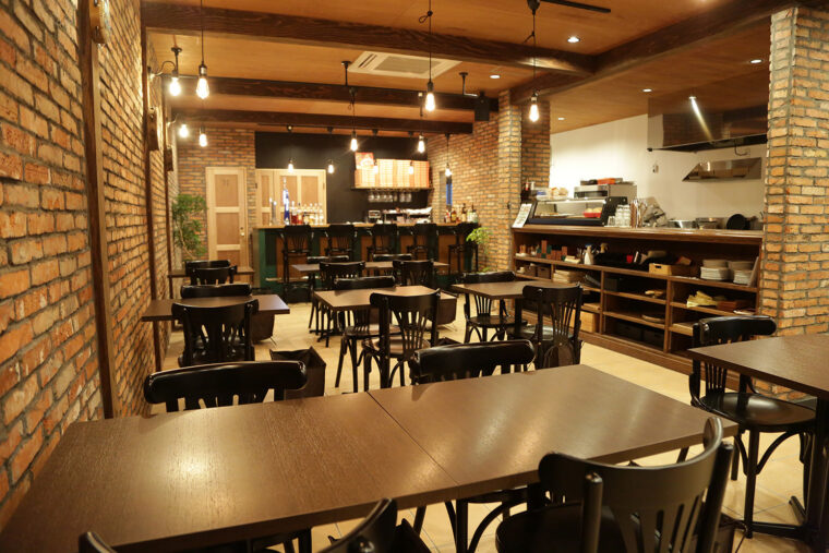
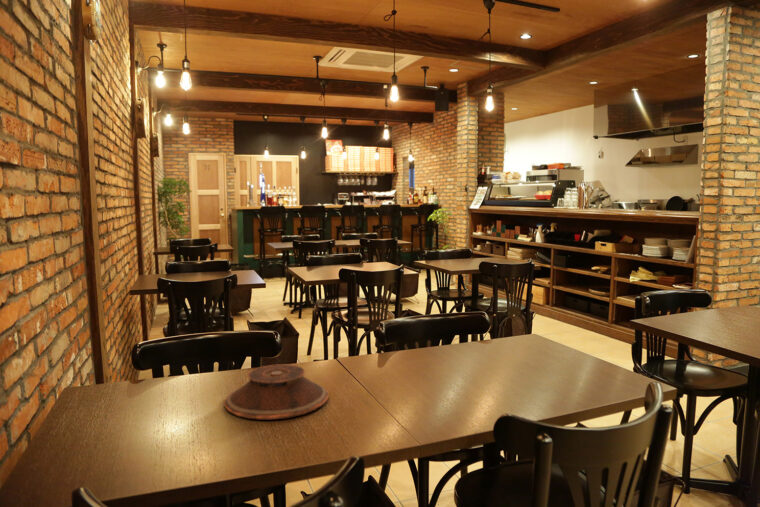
+ plate (277, 386)
